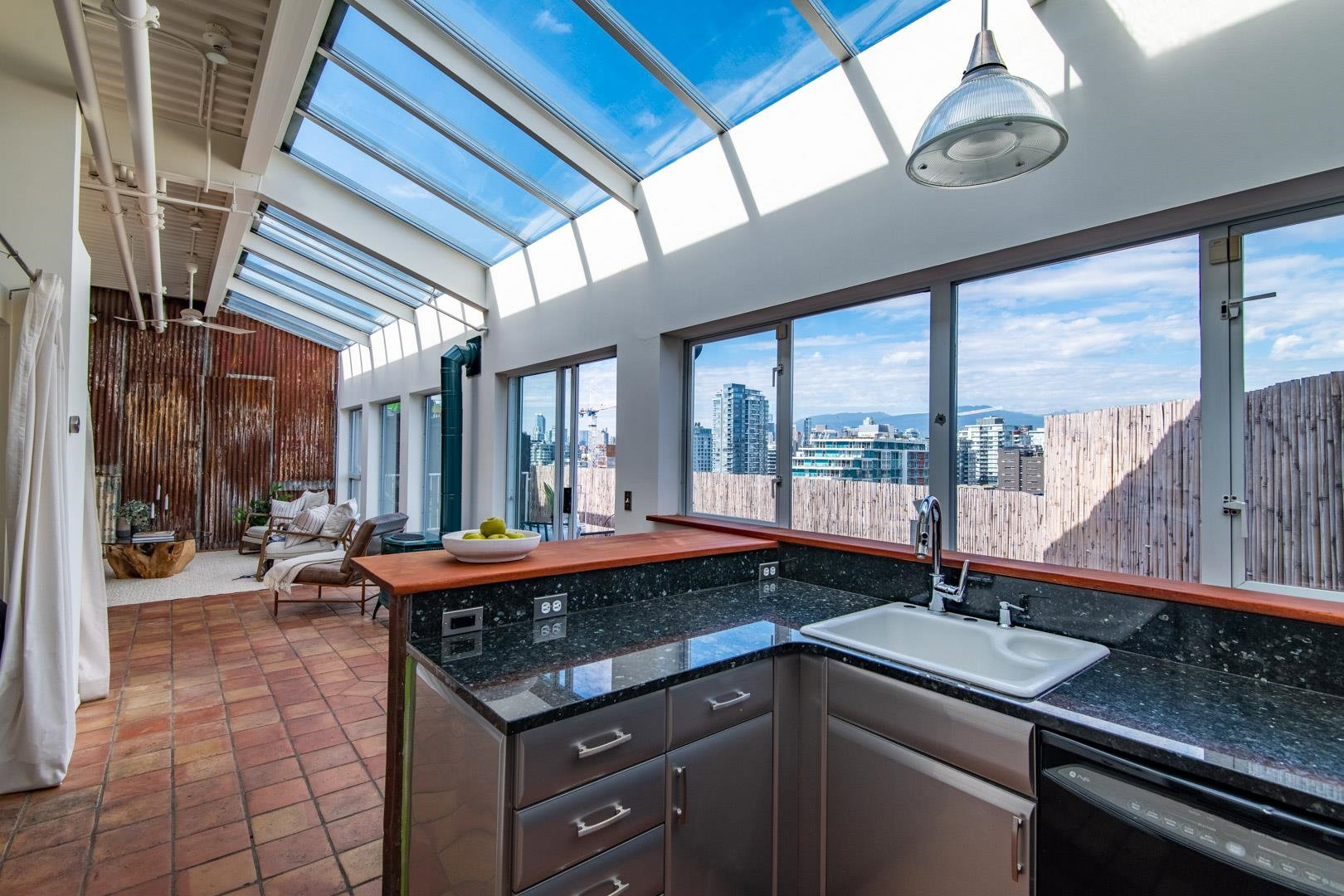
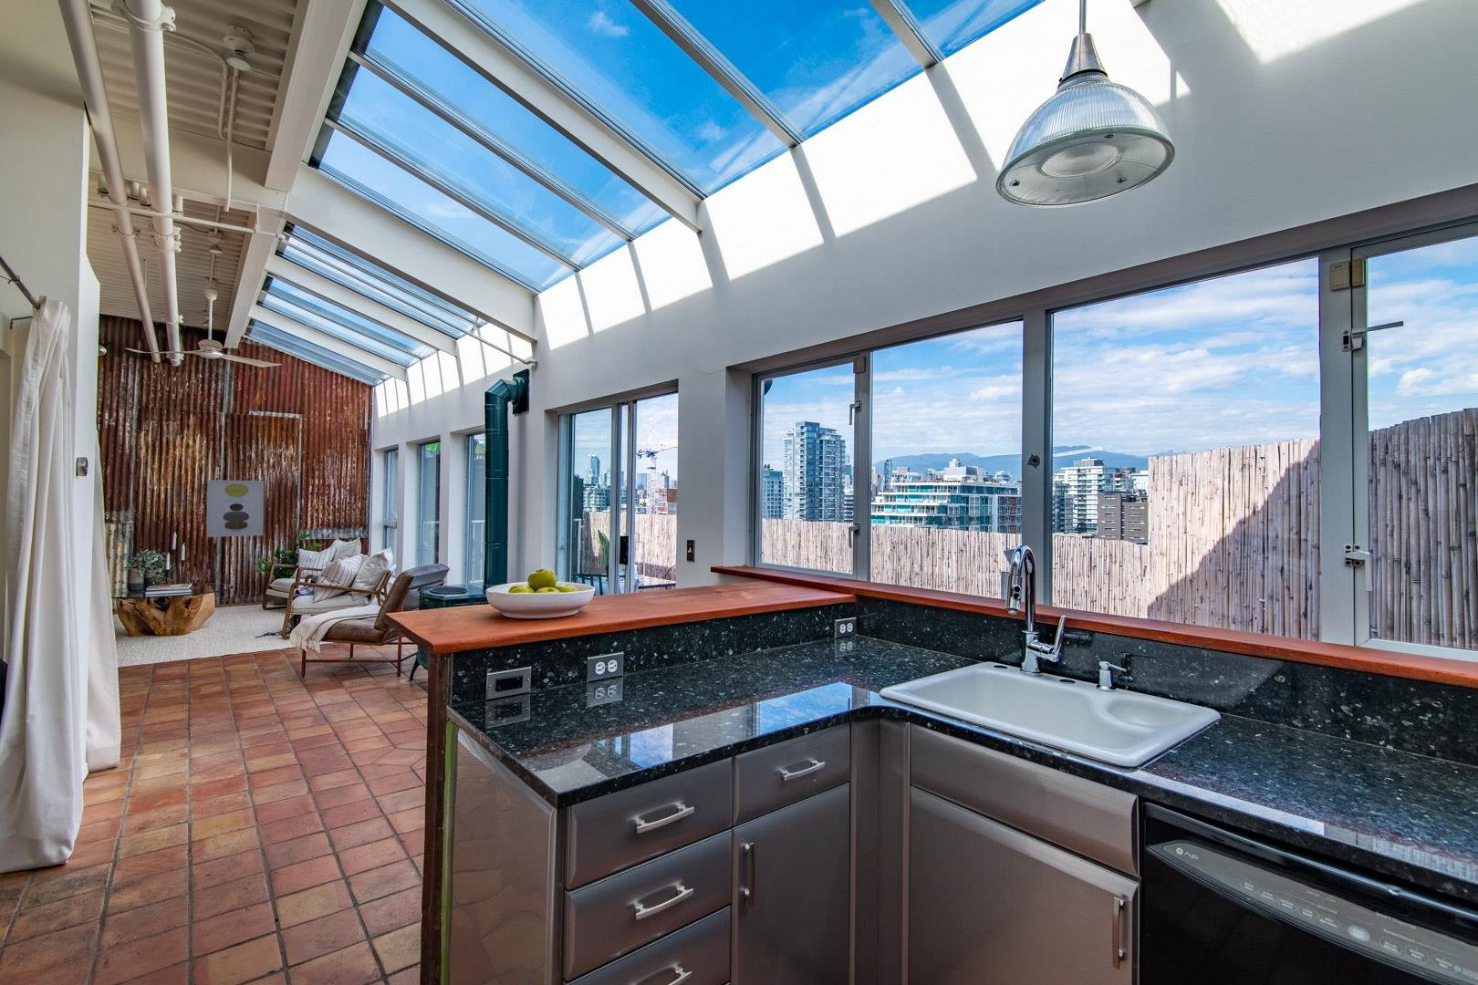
+ wall art (235, 508)
